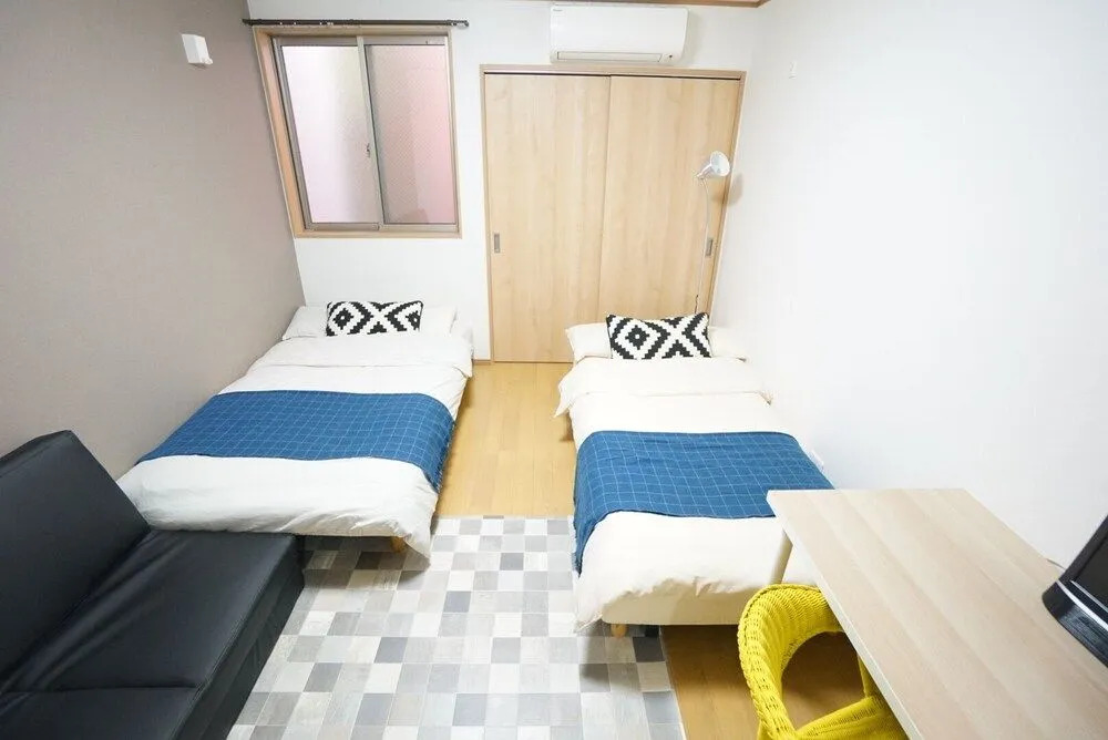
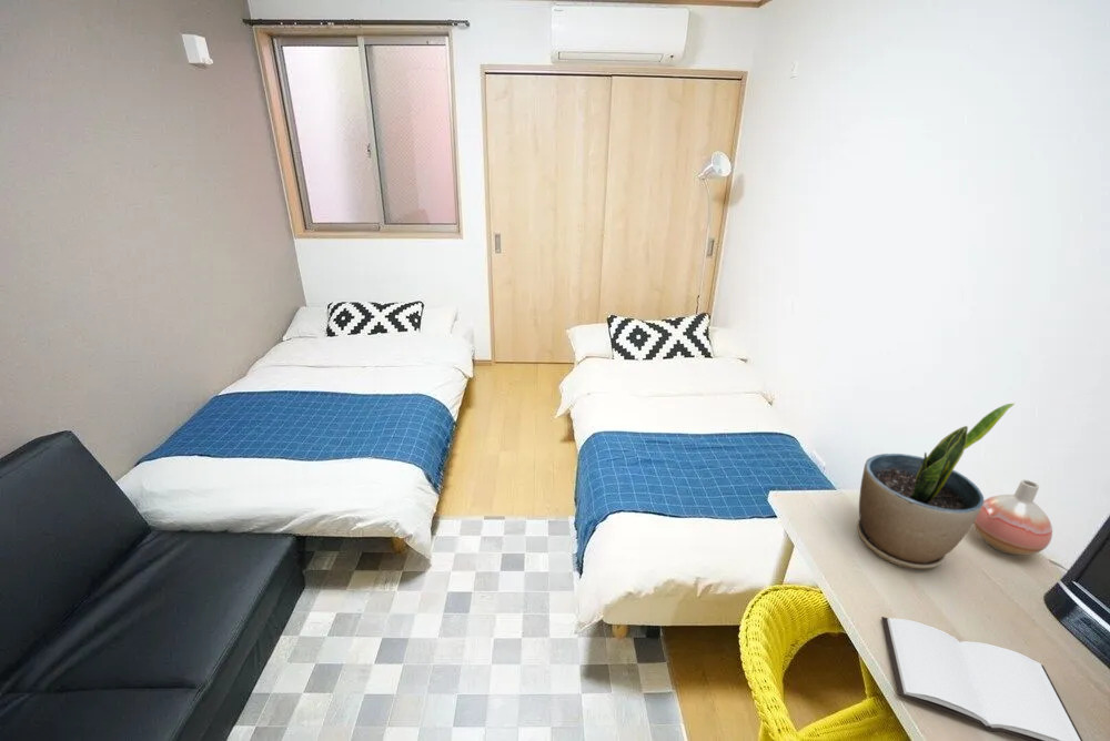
+ book (973, 678)
+ vase (1016, 515)
+ potted plant (922, 476)
